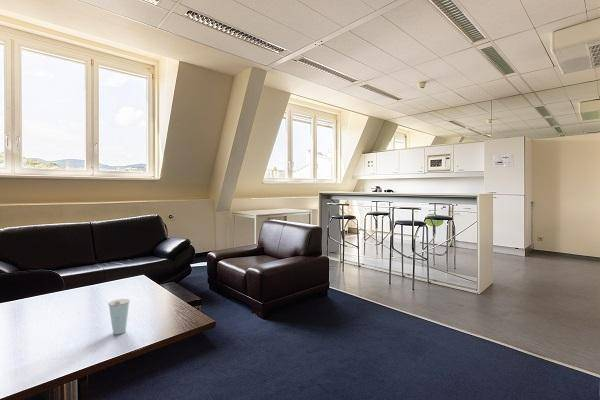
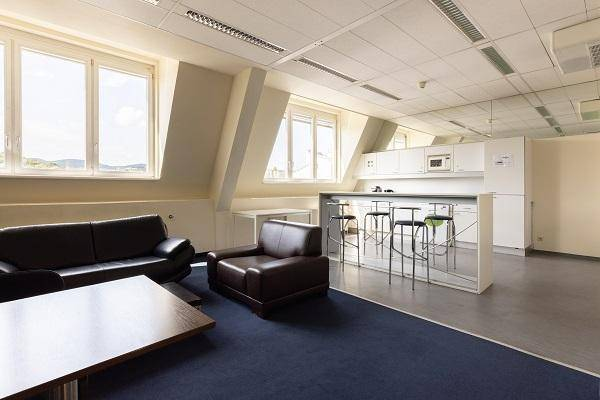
- cup (119, 315)
